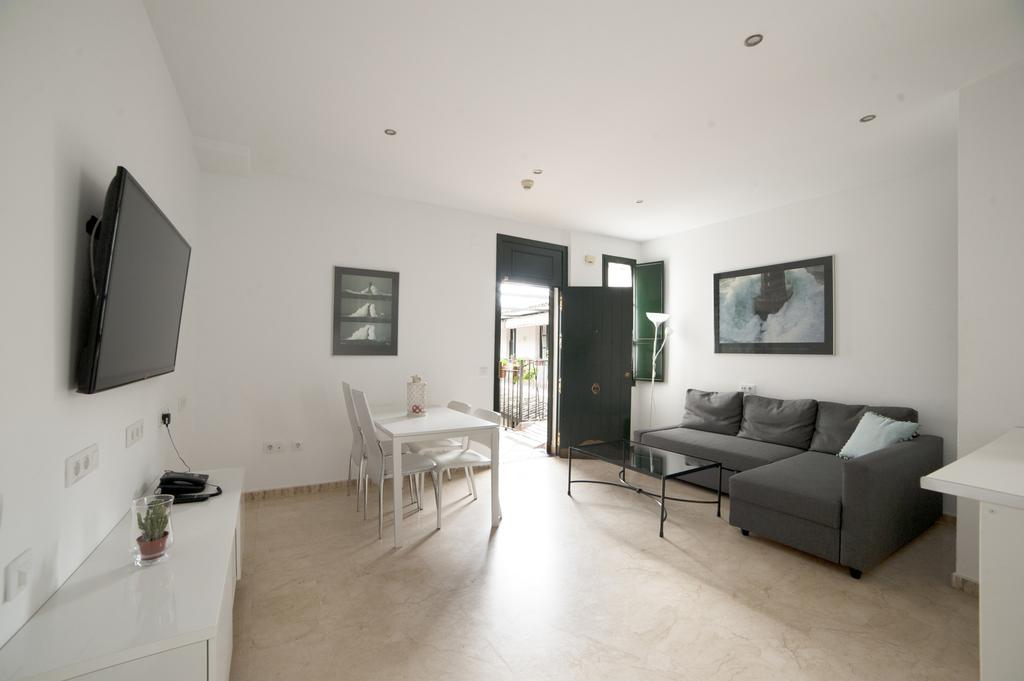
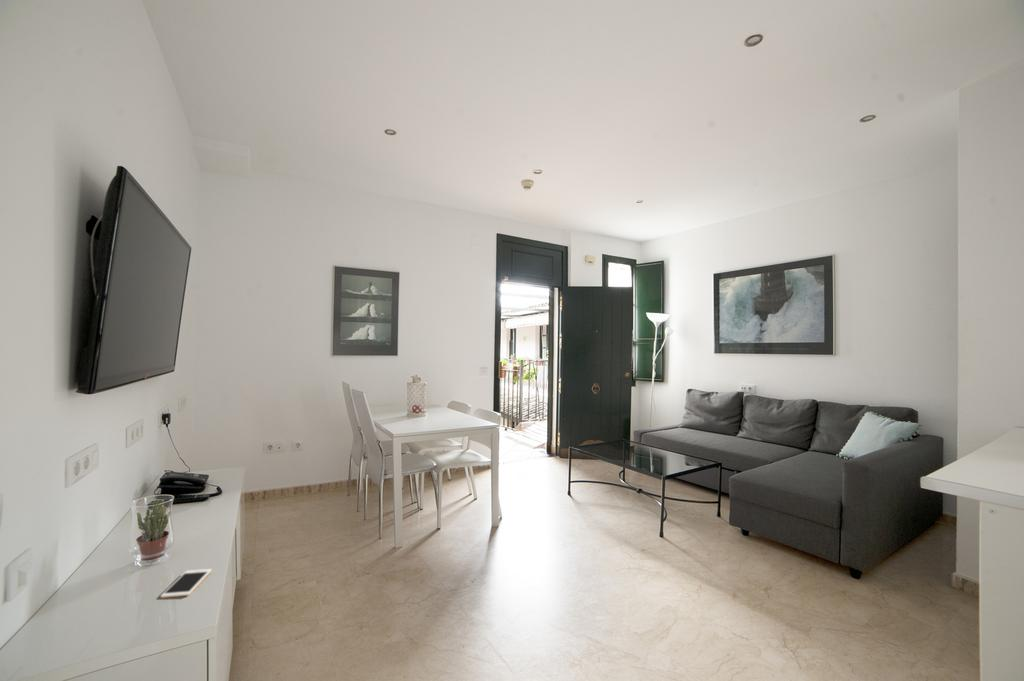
+ cell phone (187, 582)
